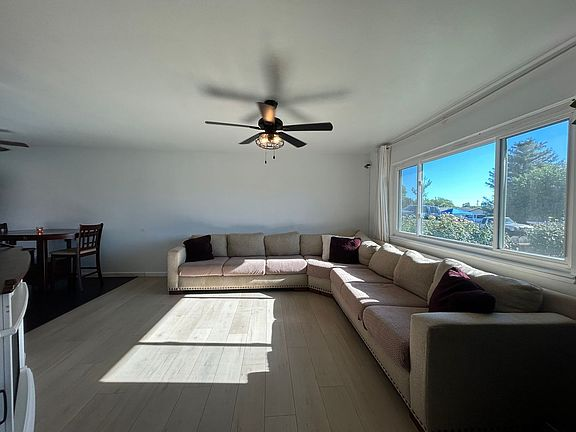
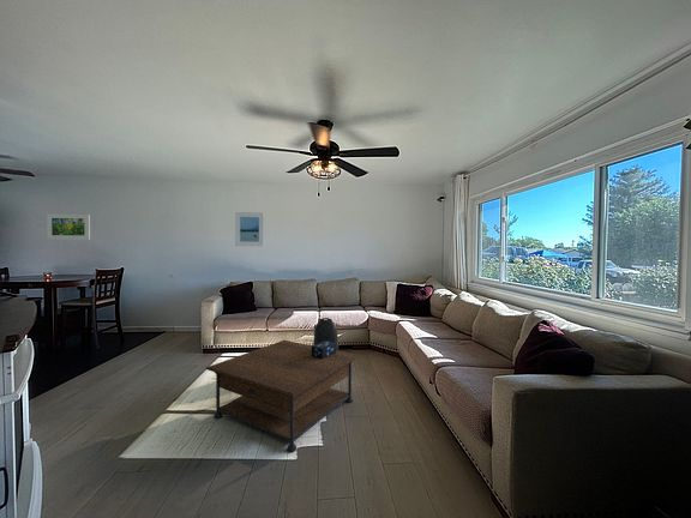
+ coffee table (287, 384)
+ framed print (68, 227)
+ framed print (250, 229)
+ backpack (325, 336)
+ decorative box (324, 349)
